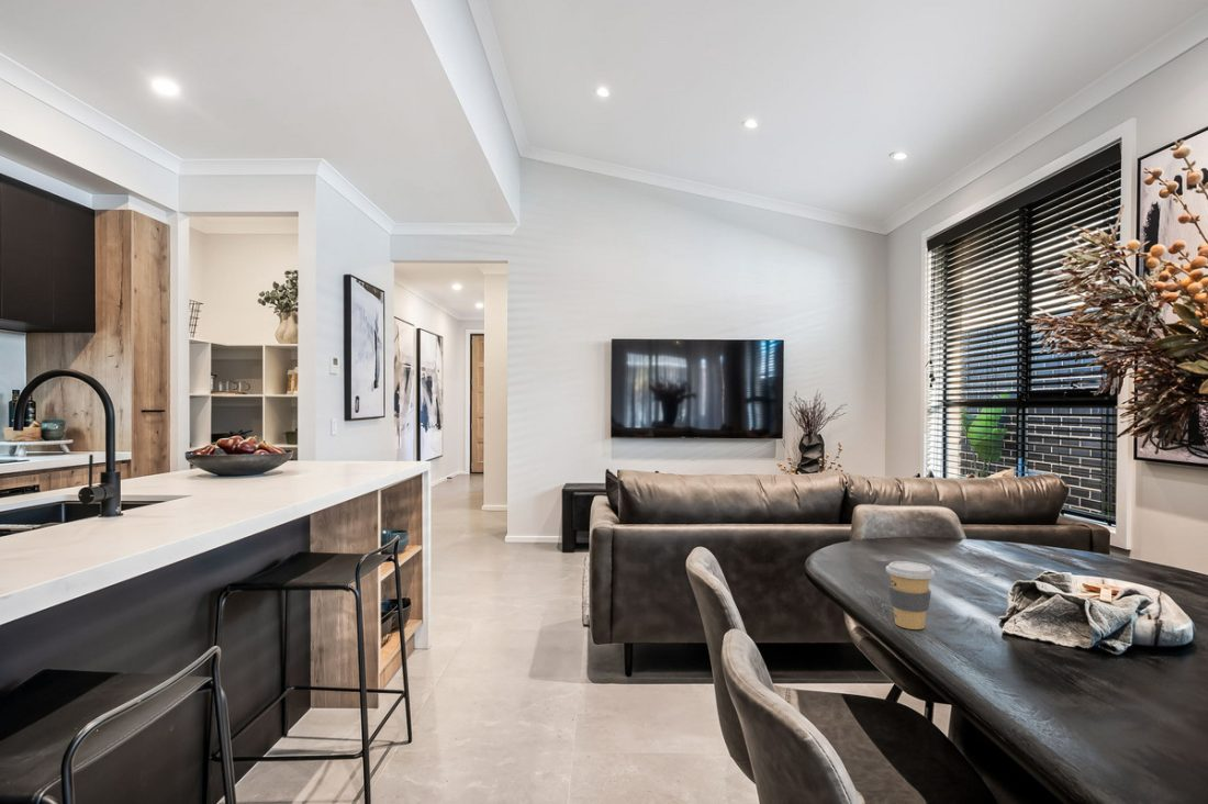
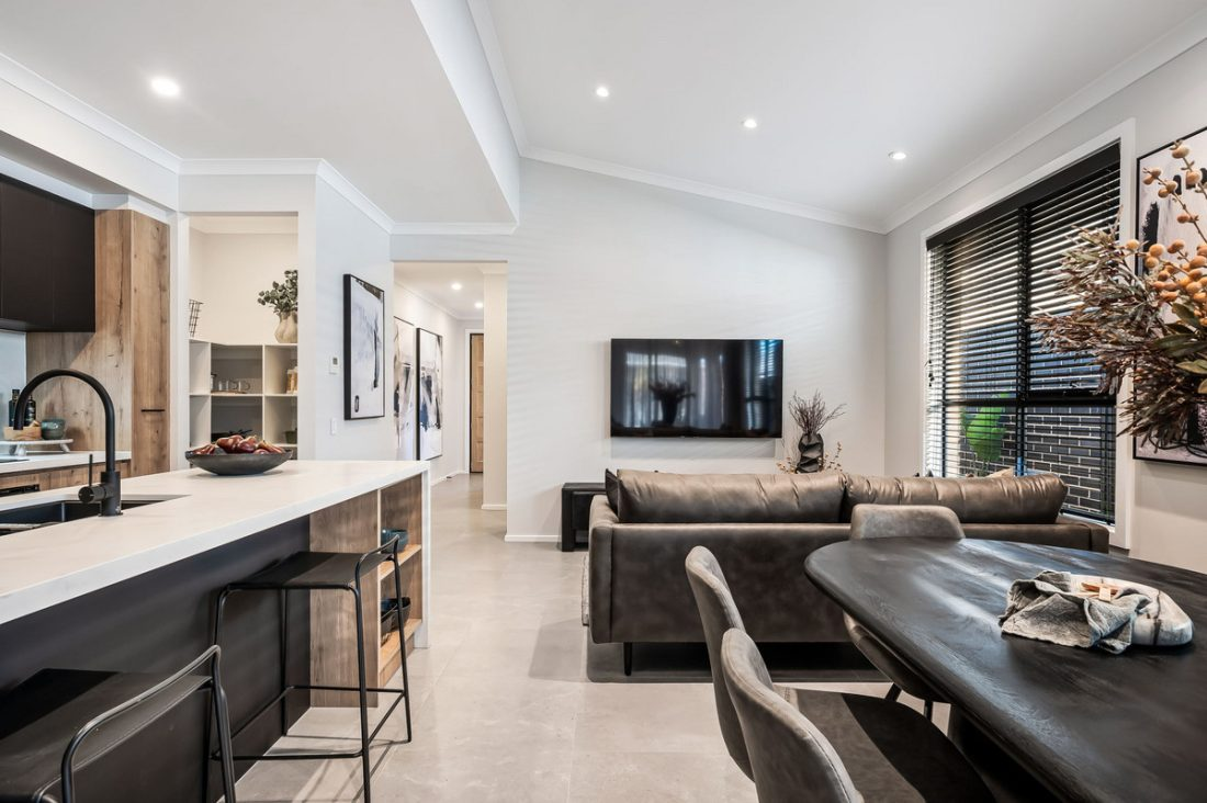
- coffee cup (909, 595)
